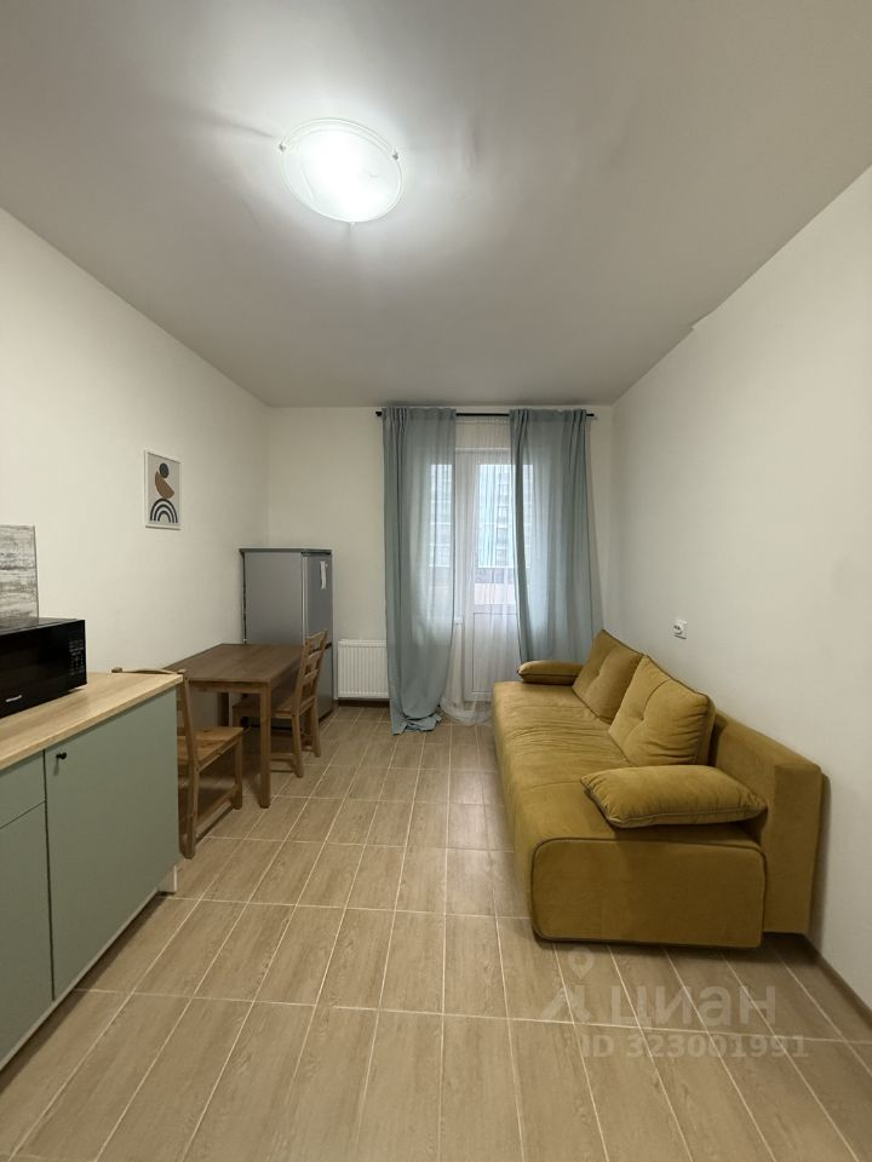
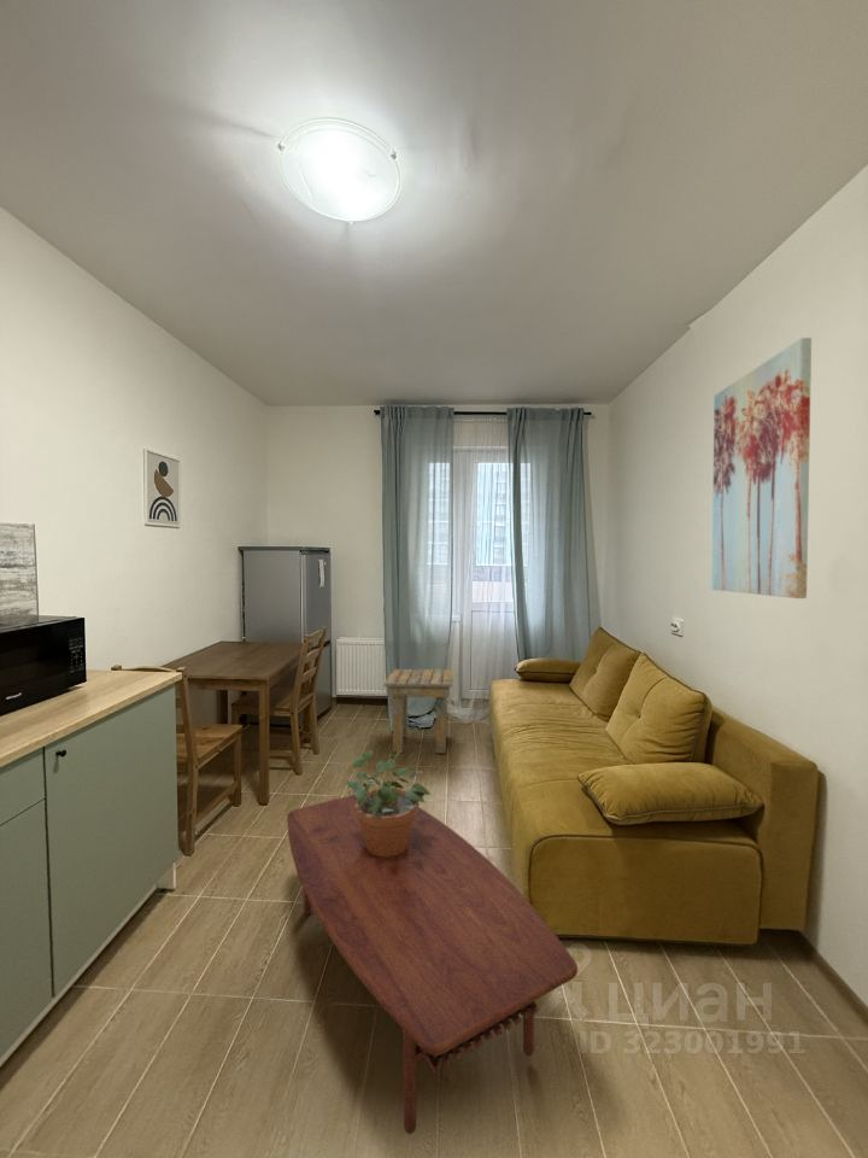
+ wall art (753, 482)
+ potted plant (391, 805)
+ side table (421, 696)
+ coffee table (399, 922)
